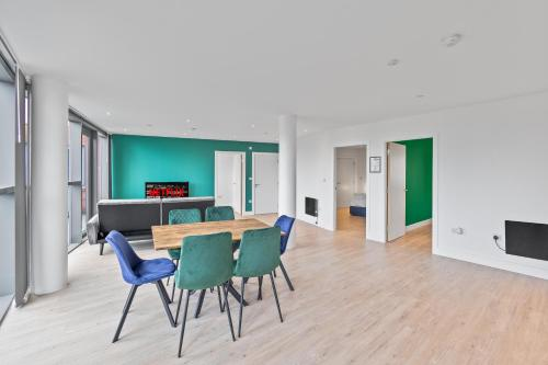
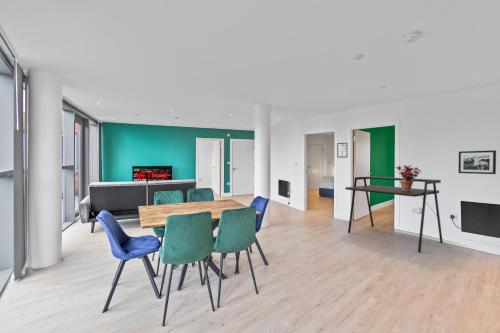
+ potted plant (408, 177)
+ desk (393, 194)
+ picture frame (476, 162)
